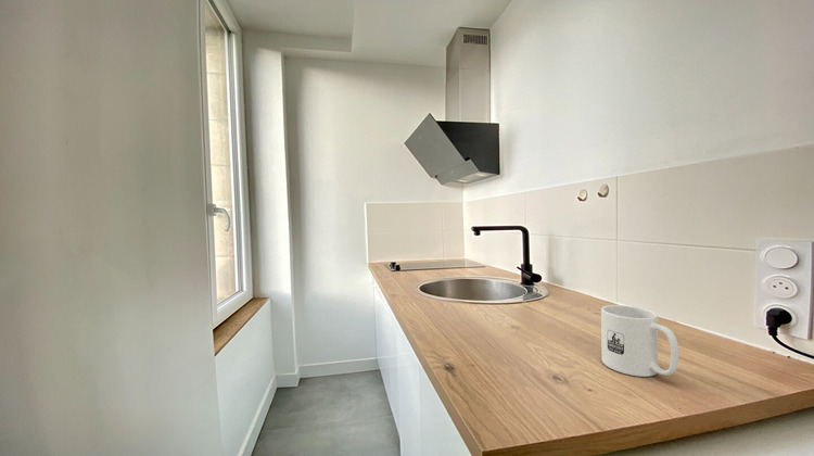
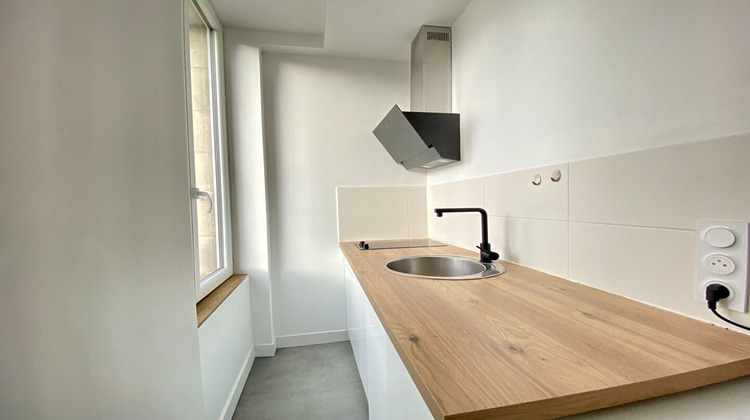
- mug (638, 341)
